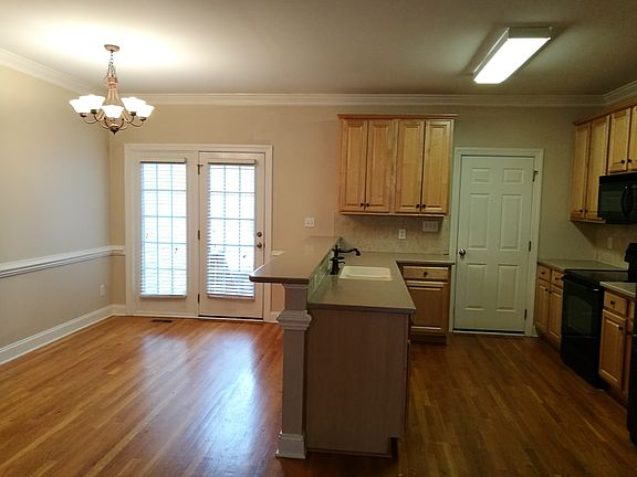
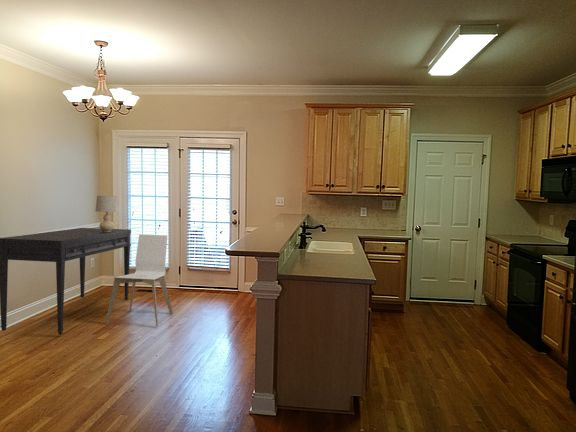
+ chair (142, 277)
+ table lamp (107, 213)
+ desk (80, 273)
